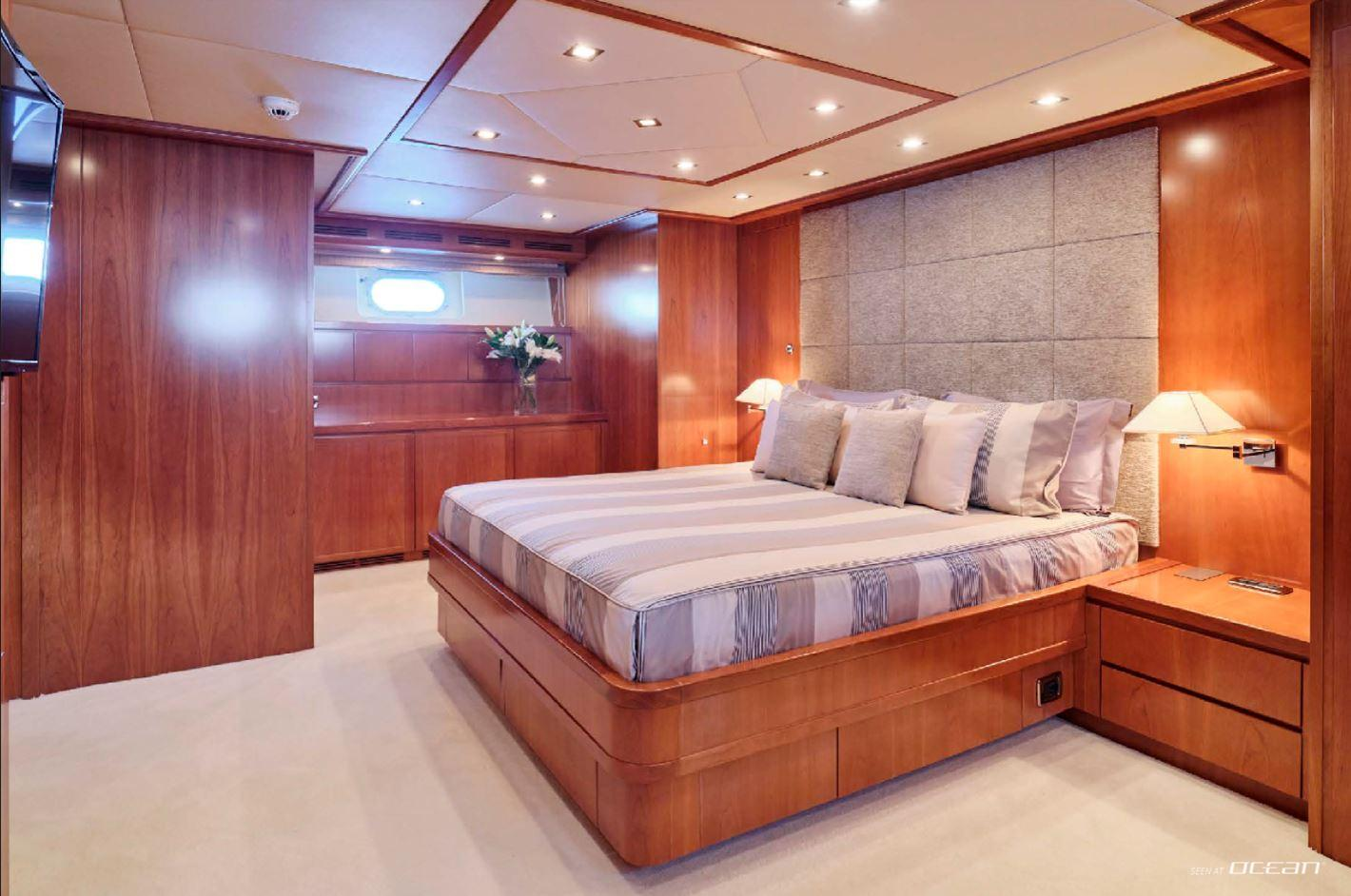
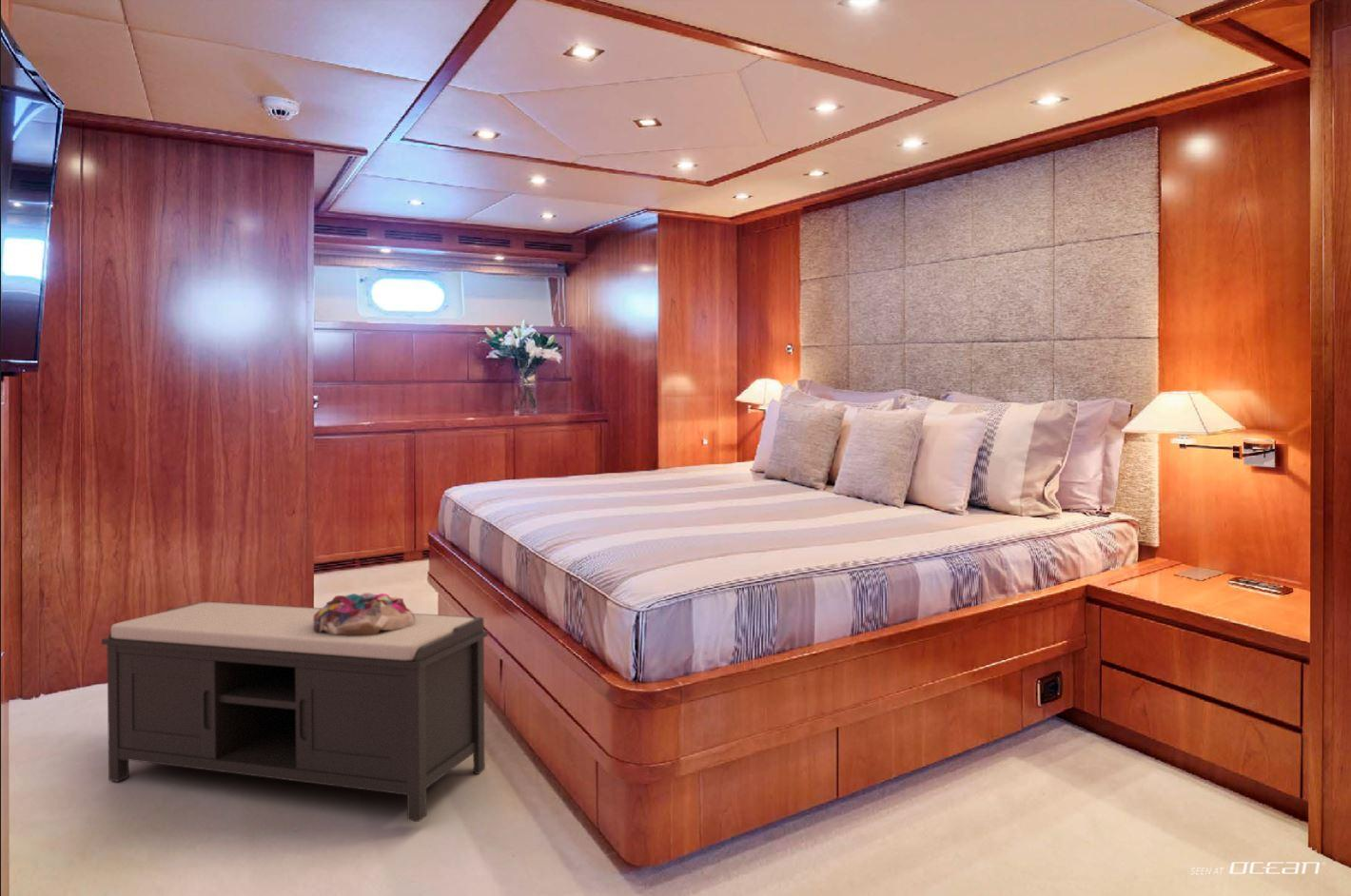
+ bench (298, 697)
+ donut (364, 610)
